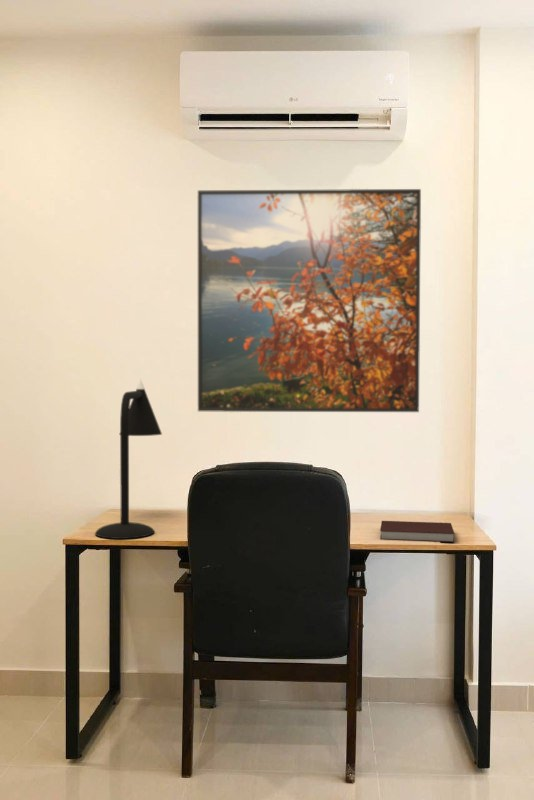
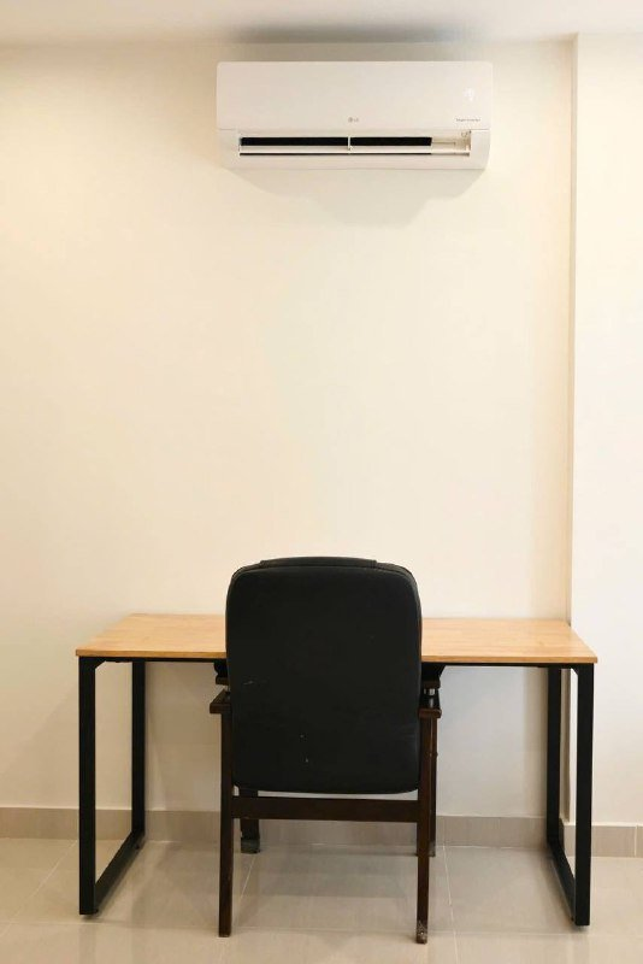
- notebook (416, 530)
- desk lamp (128, 451)
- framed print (308, 301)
